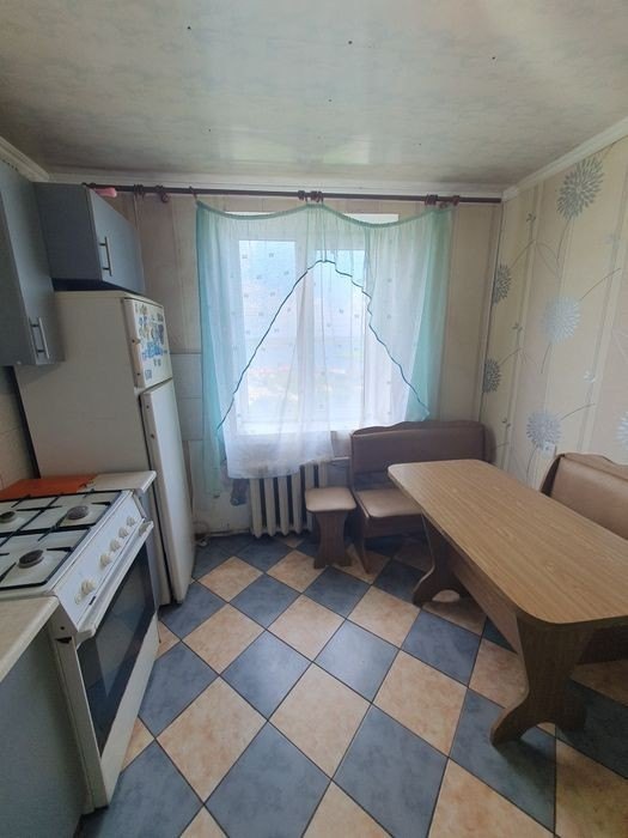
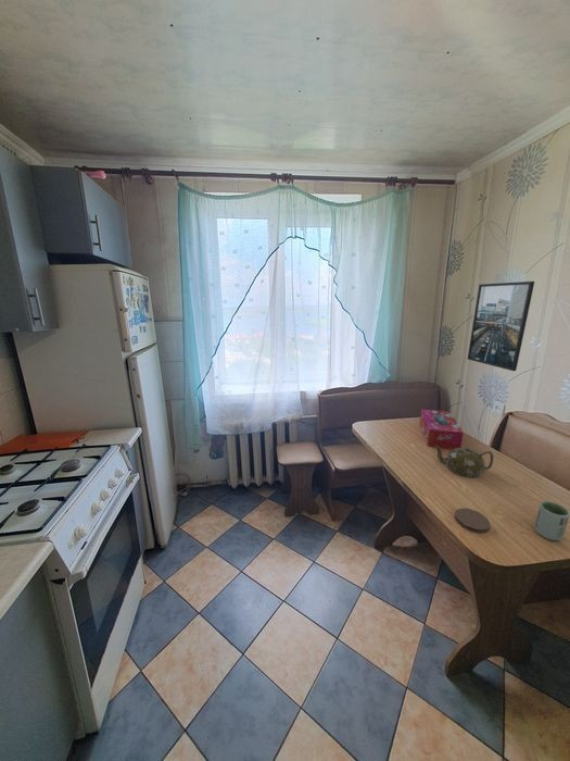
+ cup (550, 521)
+ teapot (463, 458)
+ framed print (496, 325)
+ tissue box (439, 427)
+ coaster (471, 520)
